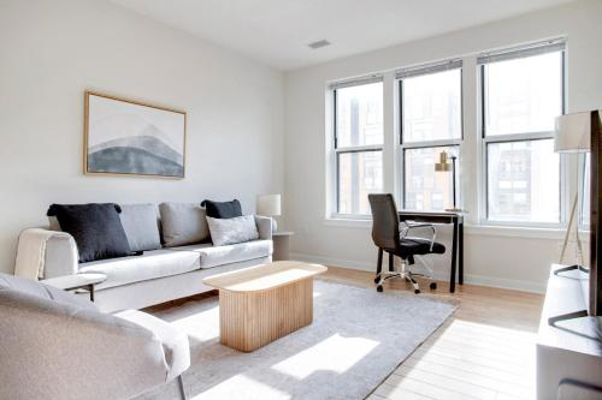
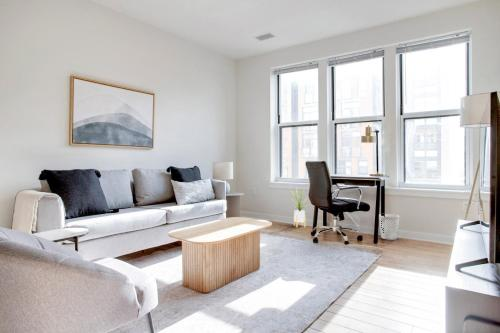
+ wastebasket (389, 226)
+ house plant (299, 205)
